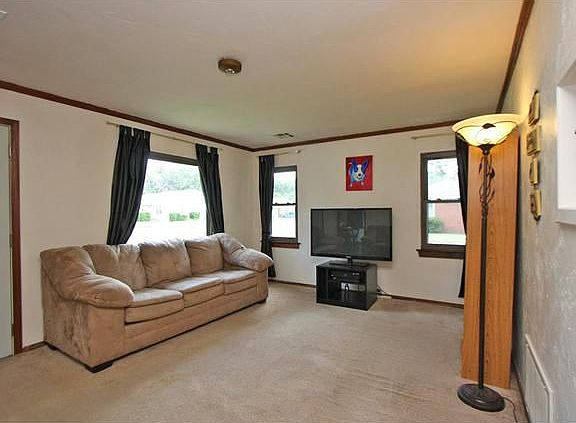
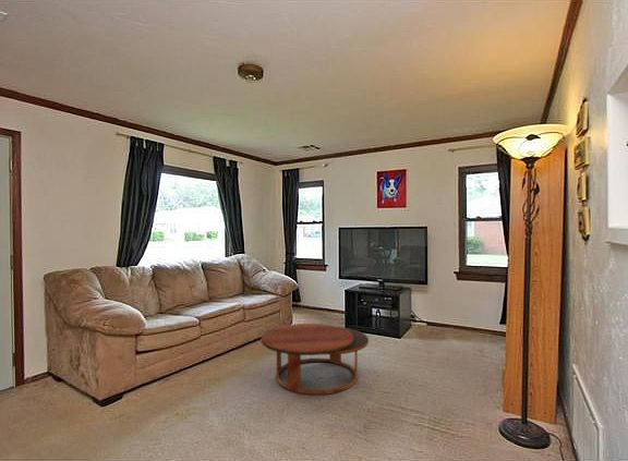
+ coffee table (315, 354)
